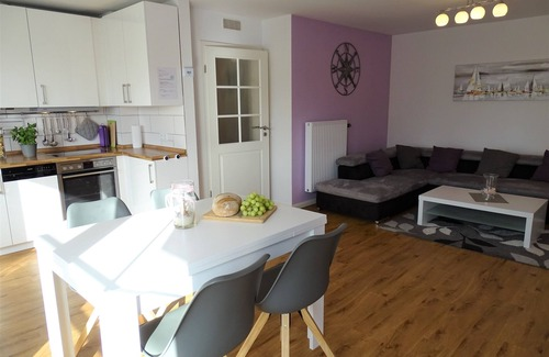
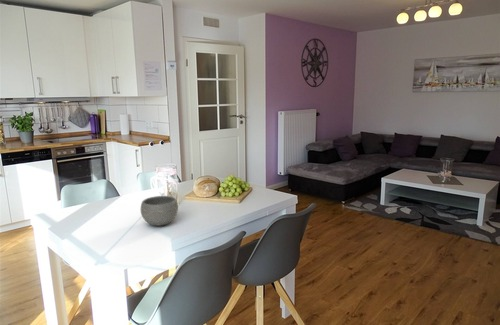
+ bowl (159, 211)
